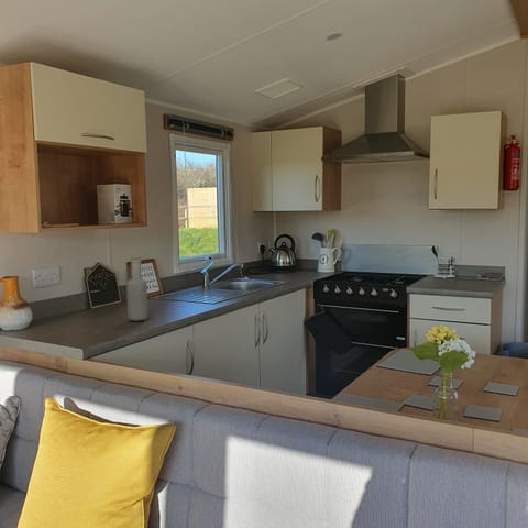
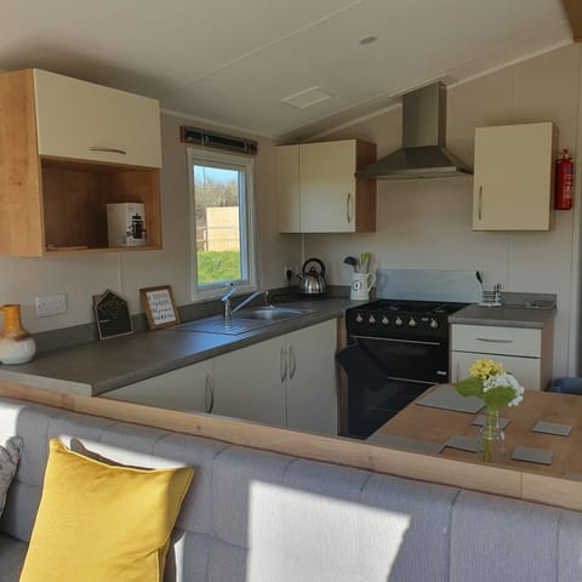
- bottle (136, 288)
